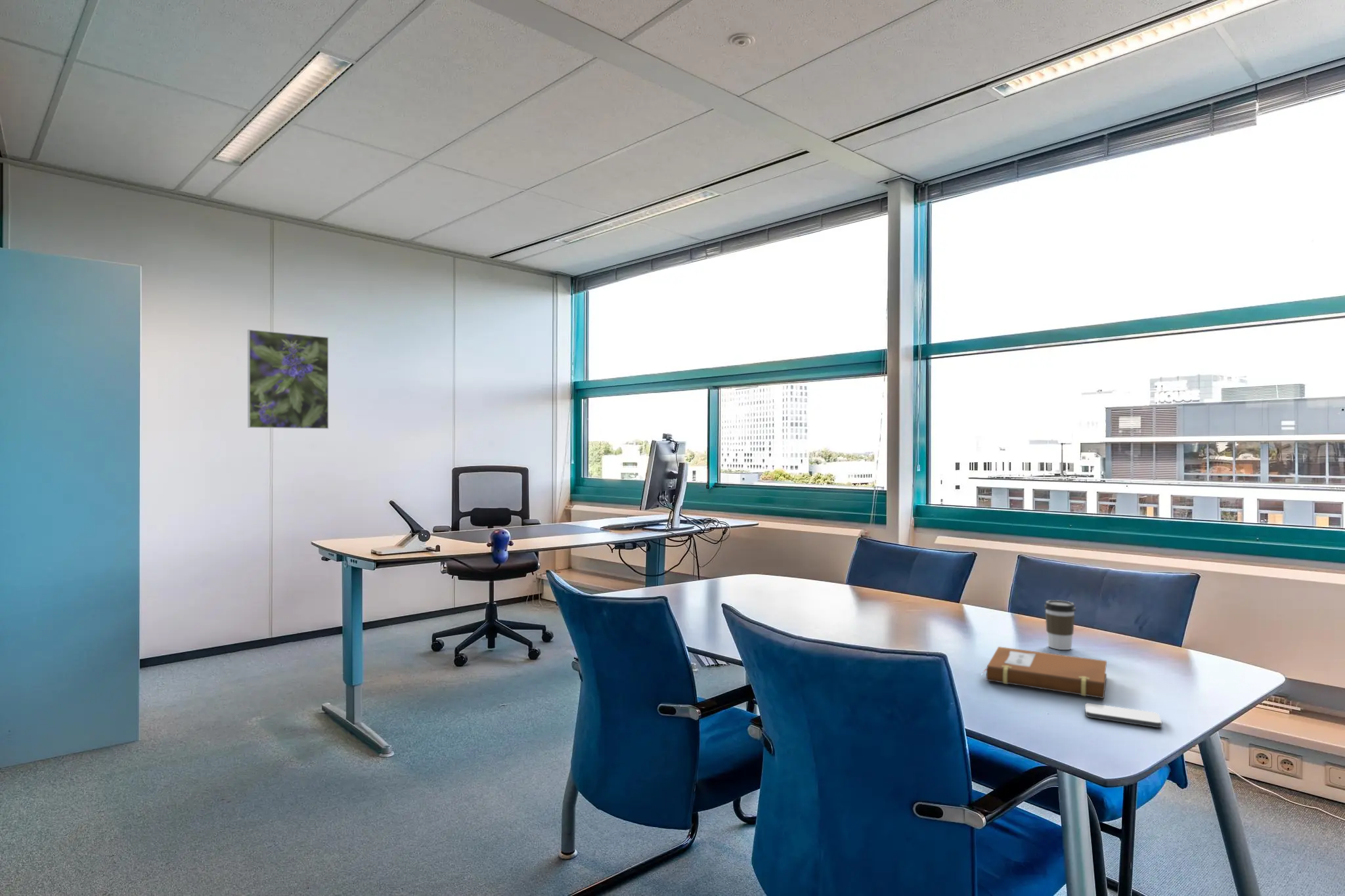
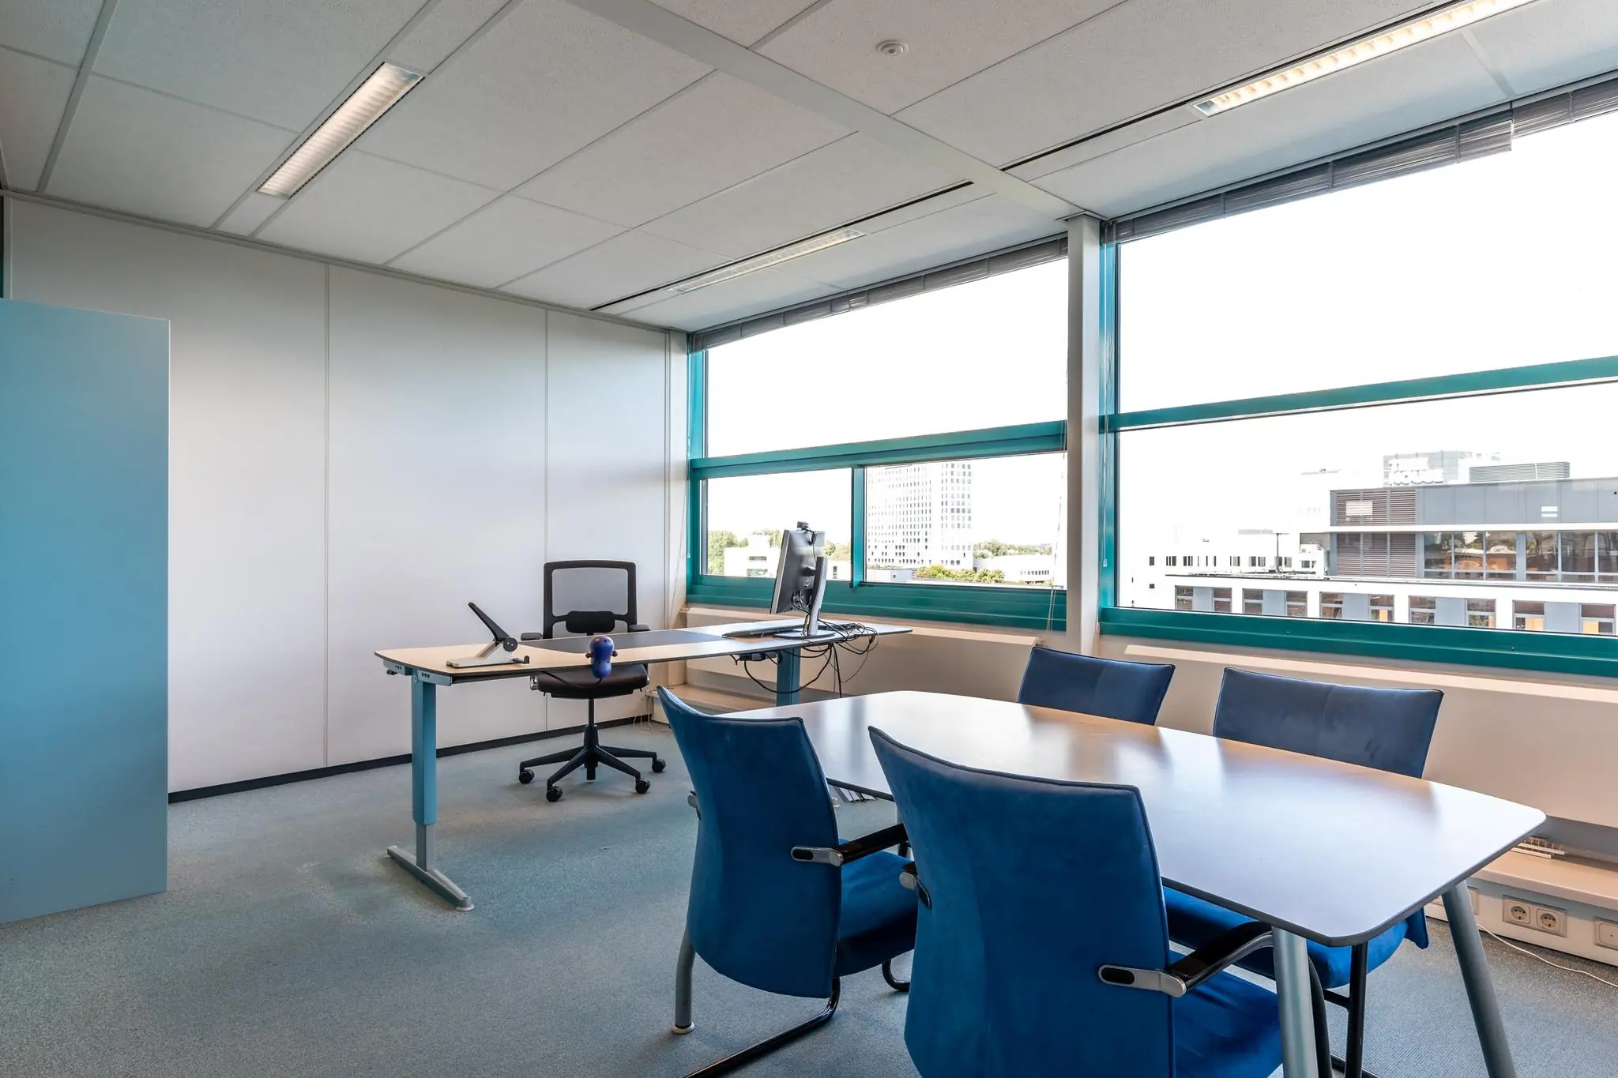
- coffee cup (1059, 625)
- smartphone (1122, 715)
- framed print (289, 381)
- notebook (1044, 671)
